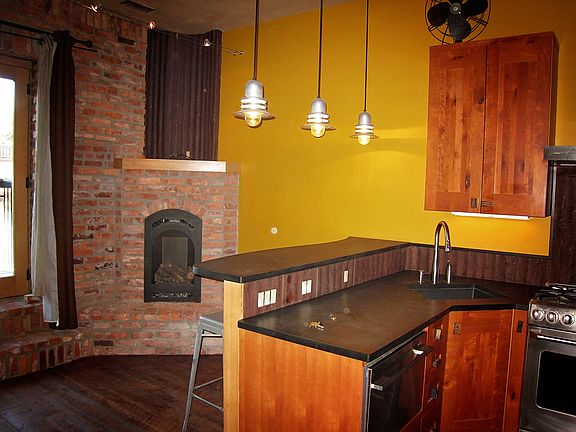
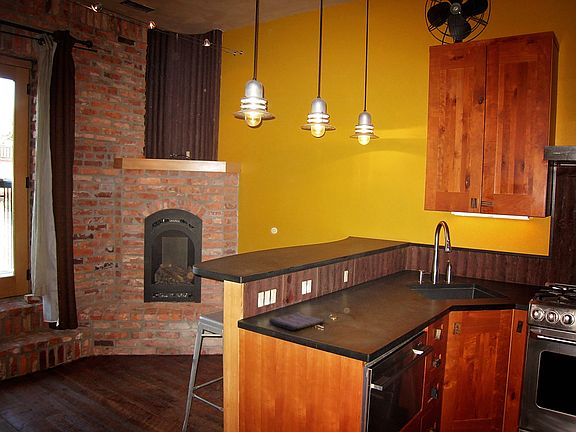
+ dish towel (296, 319)
